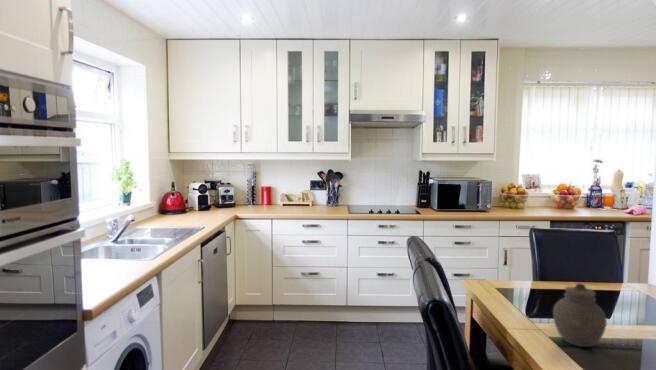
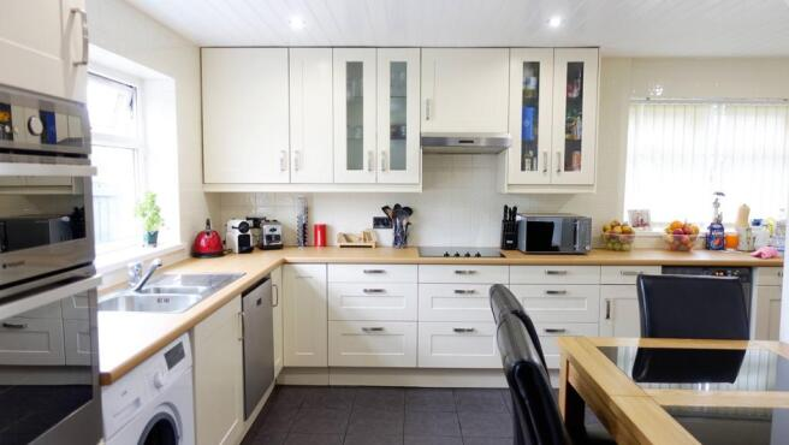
- jar (578, 312)
